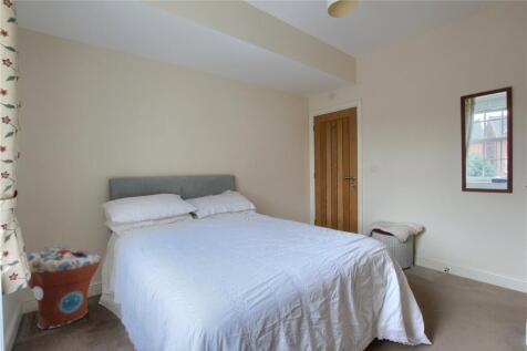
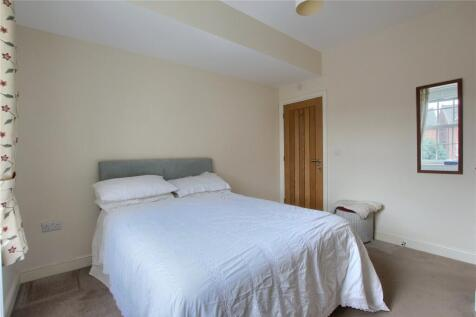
- flower pot (65, 280)
